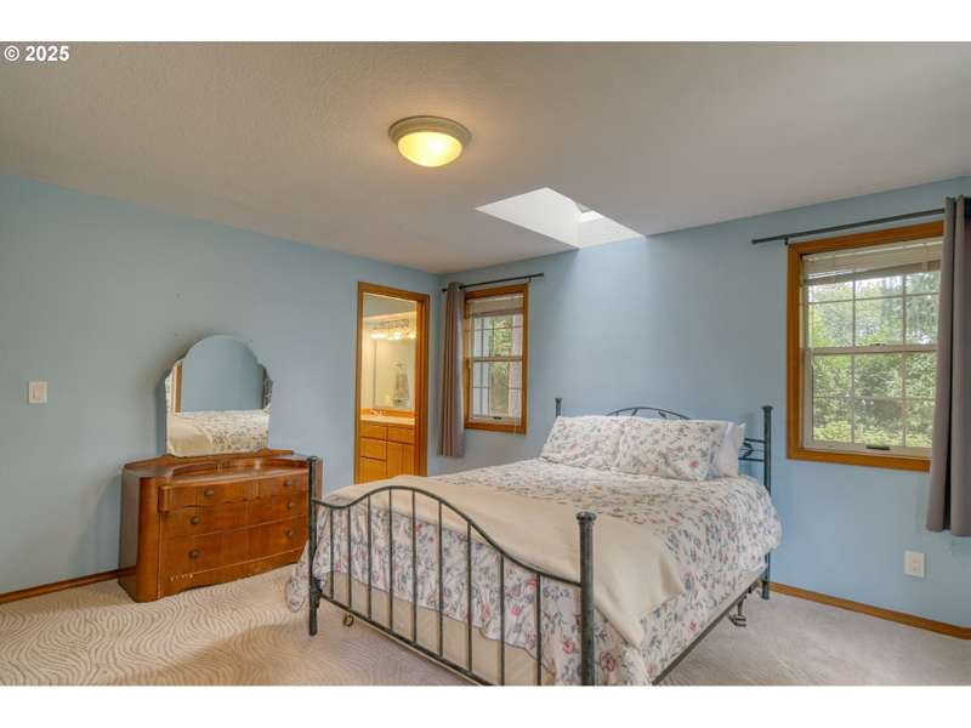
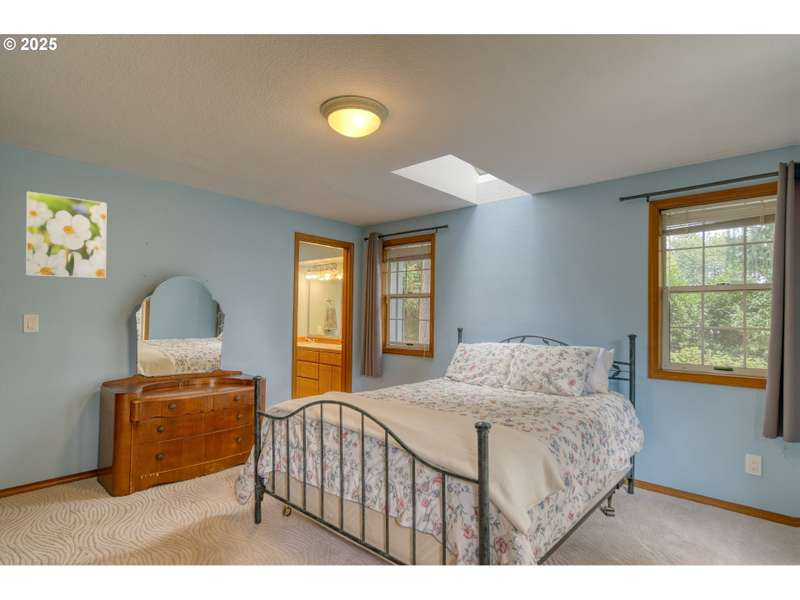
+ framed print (68, 237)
